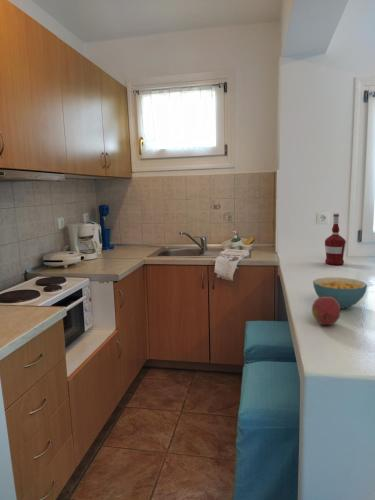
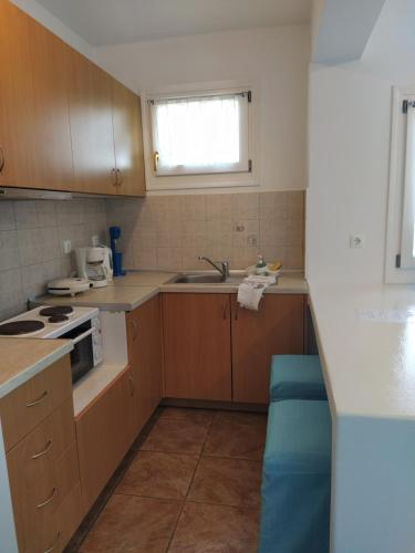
- alcohol (335, 238)
- cereal bowl (338, 294)
- fruit (325, 310)
